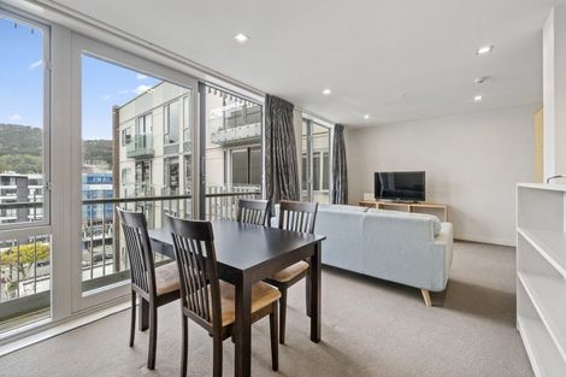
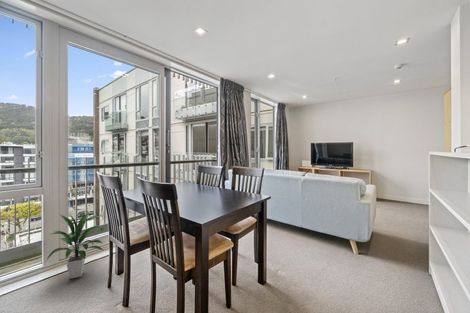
+ indoor plant (78, 242)
